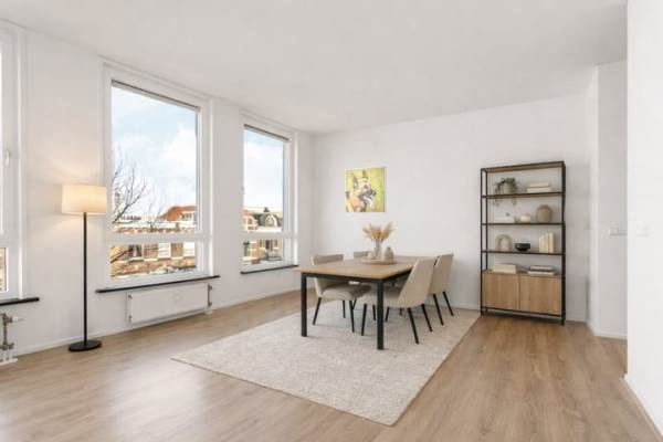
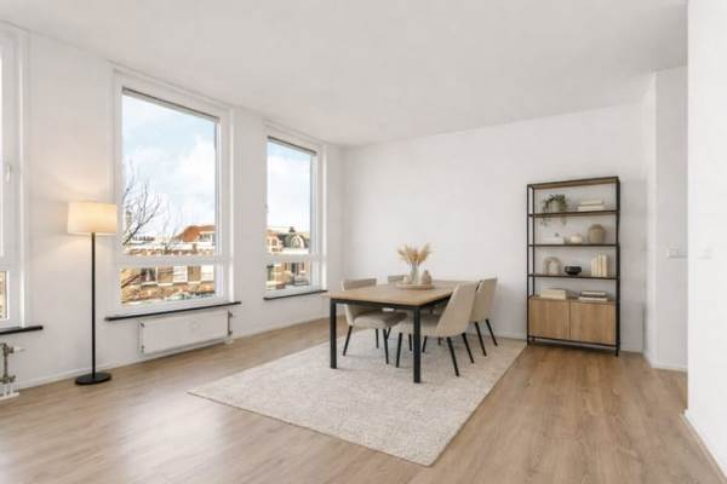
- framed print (365, 190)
